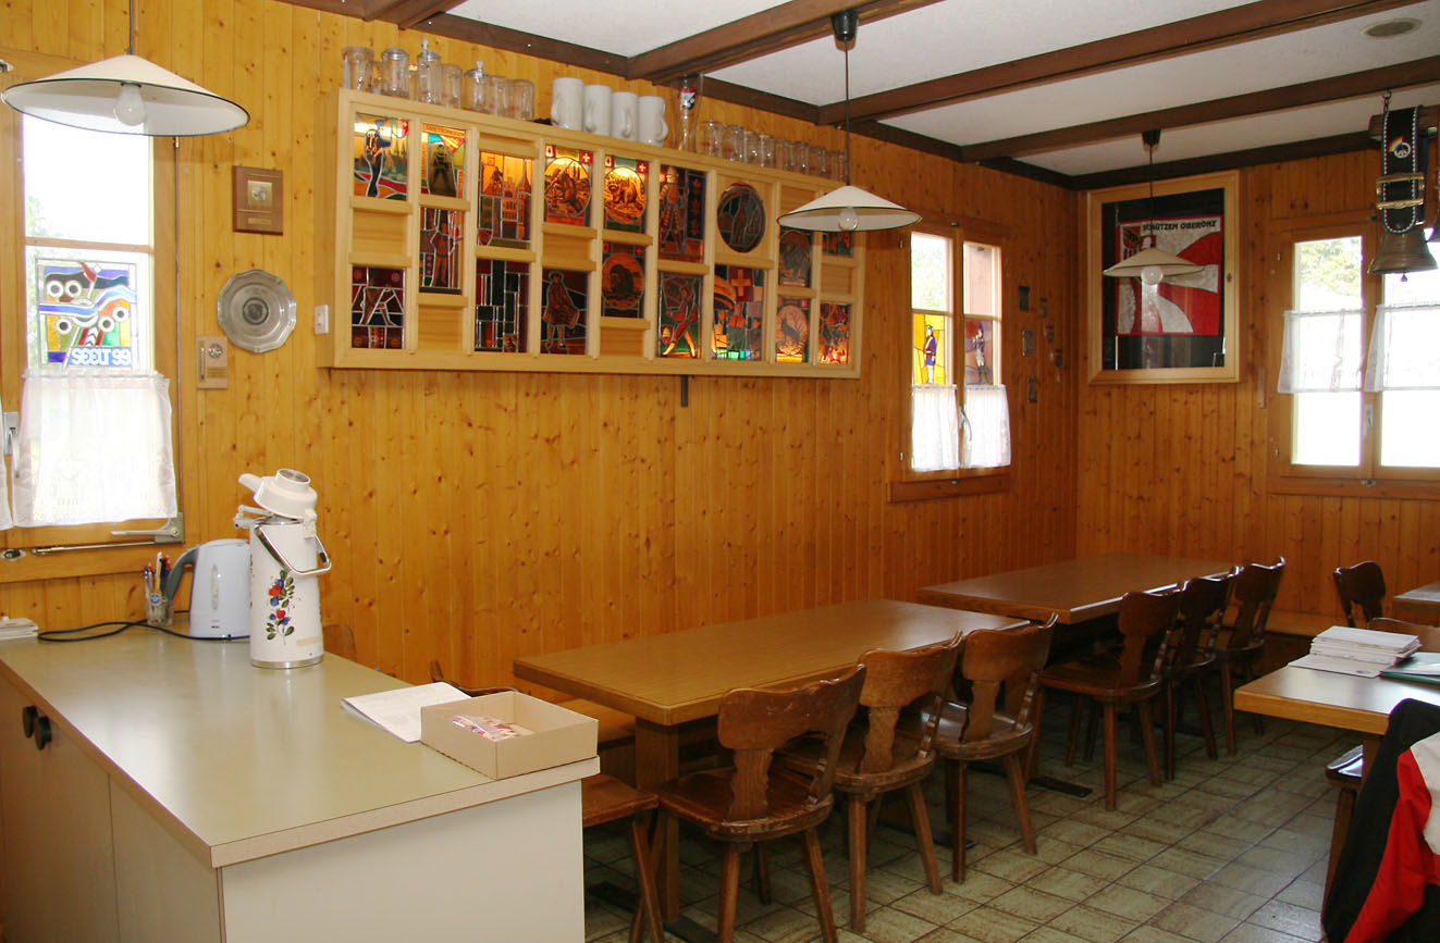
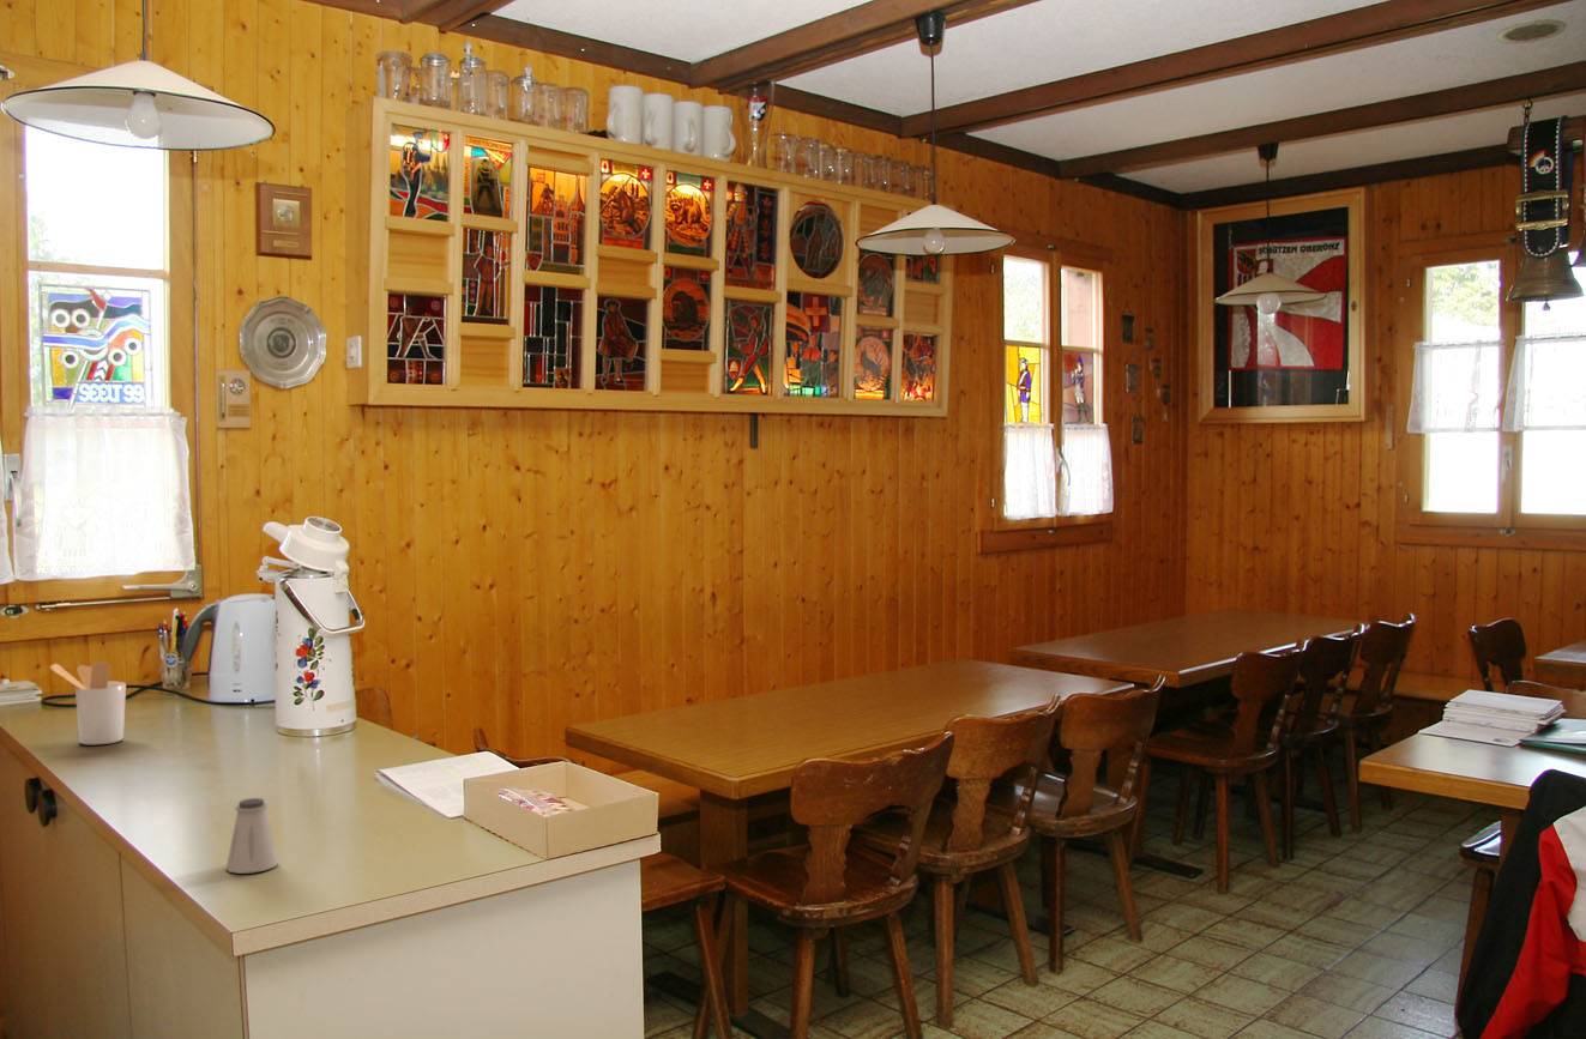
+ saltshaker (252, 833)
+ utensil holder (86, 700)
